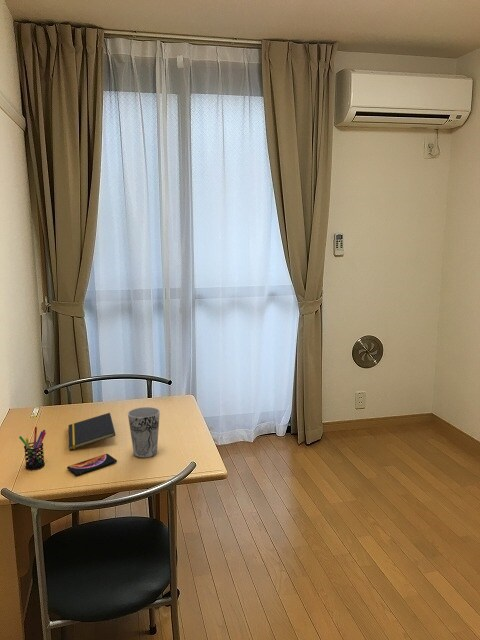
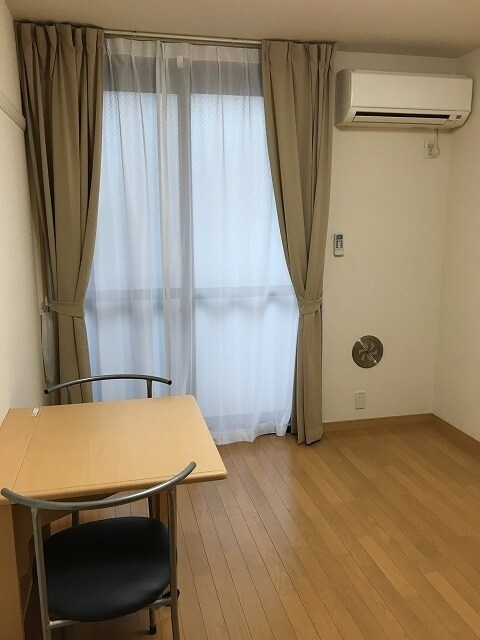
- smartphone (92, 464)
- pen holder (32, 447)
- notepad (91, 430)
- cup (144, 432)
